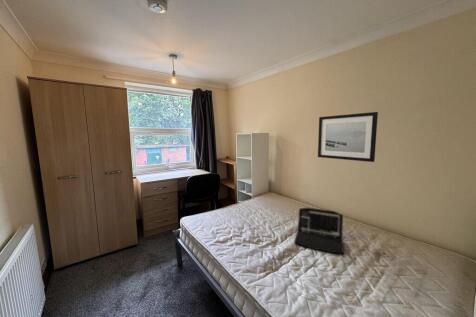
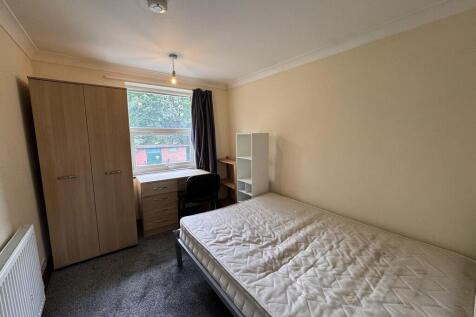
- laptop (318, 228)
- wall art (344, 137)
